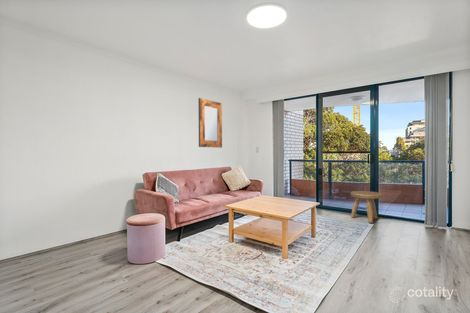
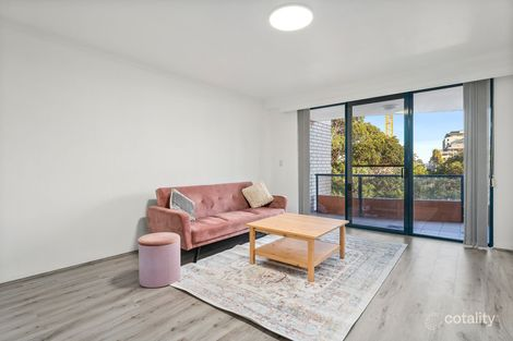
- home mirror (210, 124)
- stool (367, 206)
